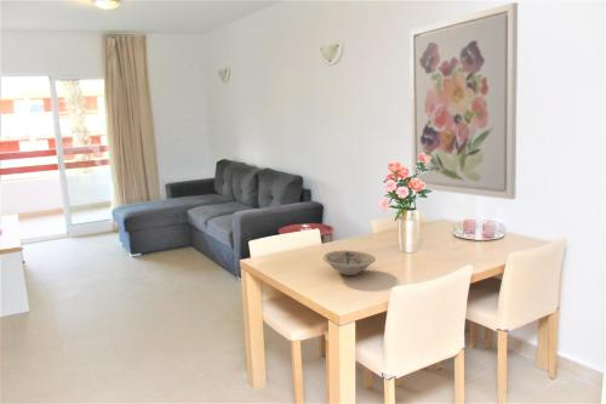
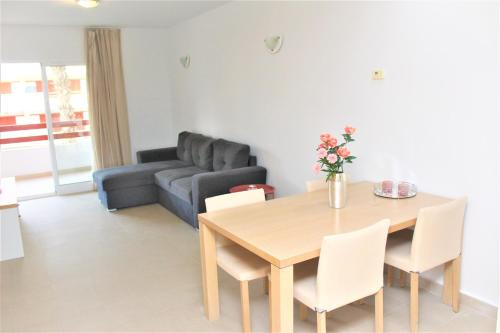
- wall art (458, 107)
- bowl (349, 263)
